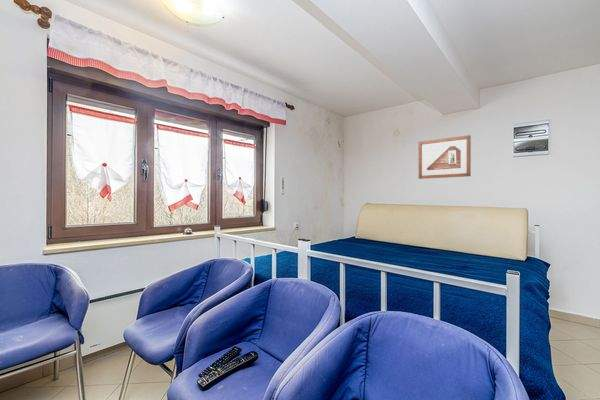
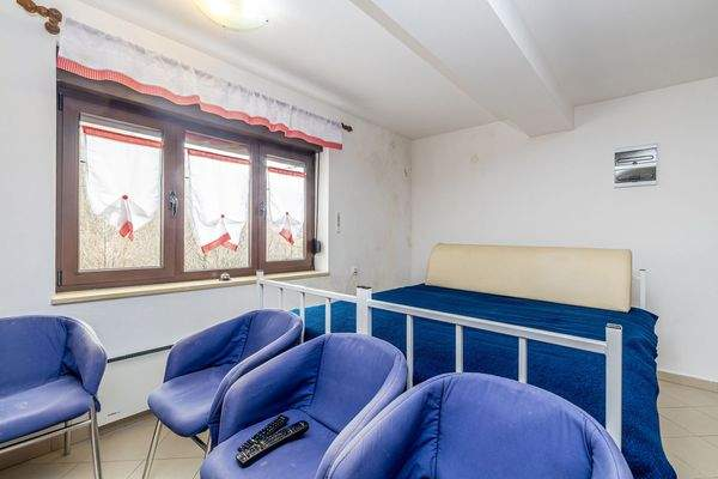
- picture frame (443, 158)
